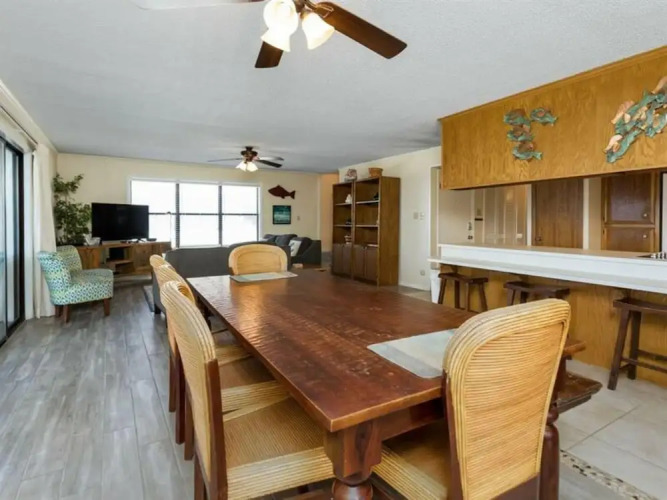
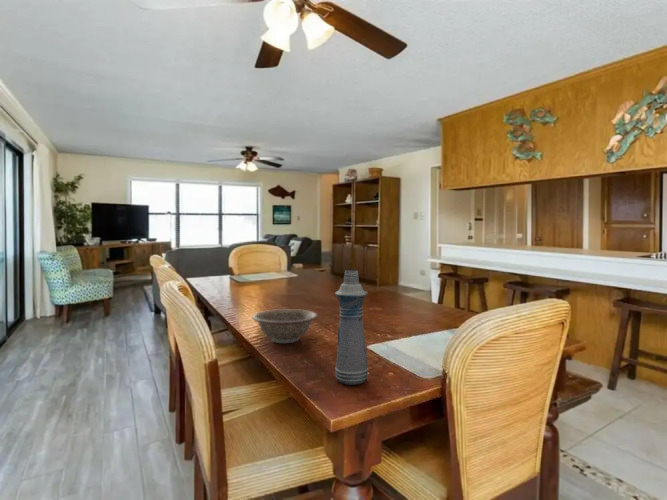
+ decorative bowl (285, 327)
+ bottle (351, 325)
